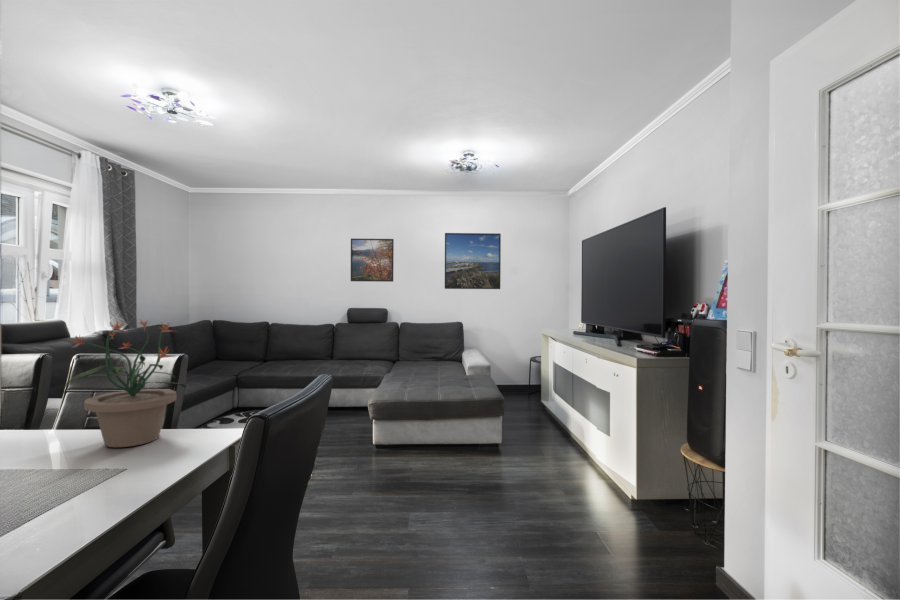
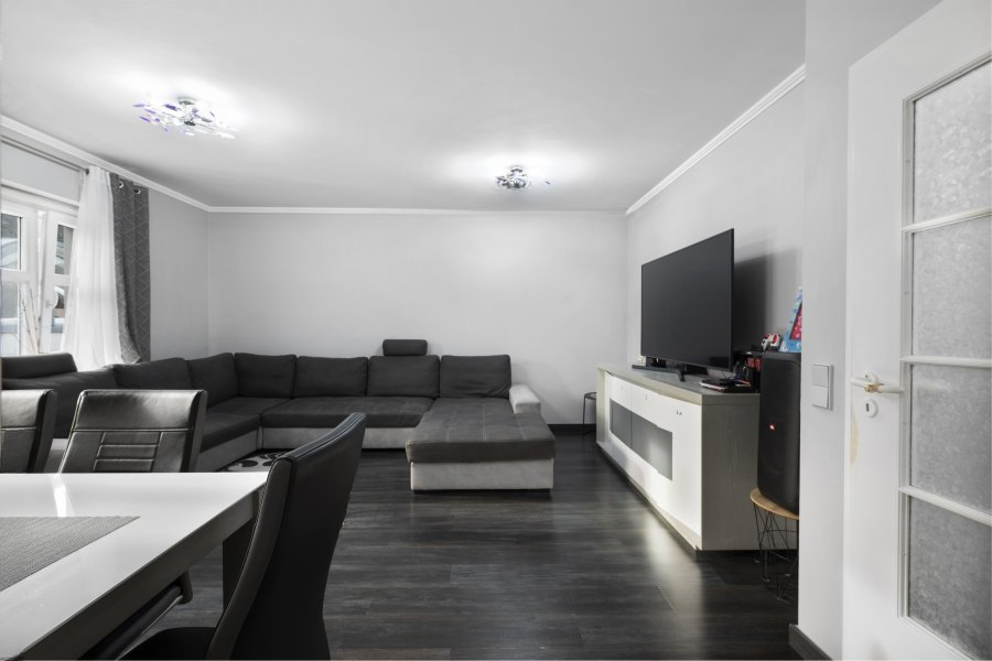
- potted plant (132, 379)
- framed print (472, 261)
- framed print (372, 260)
